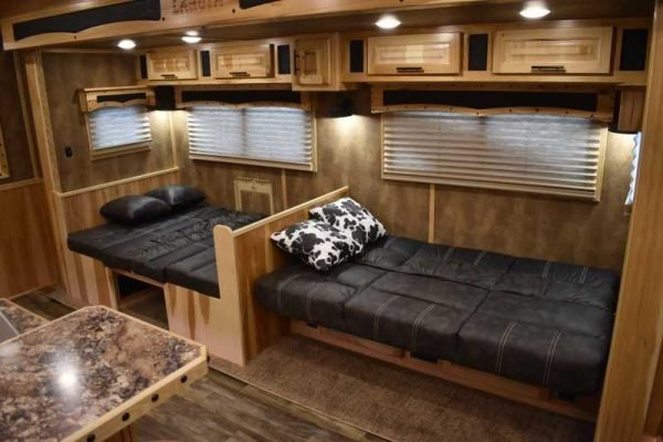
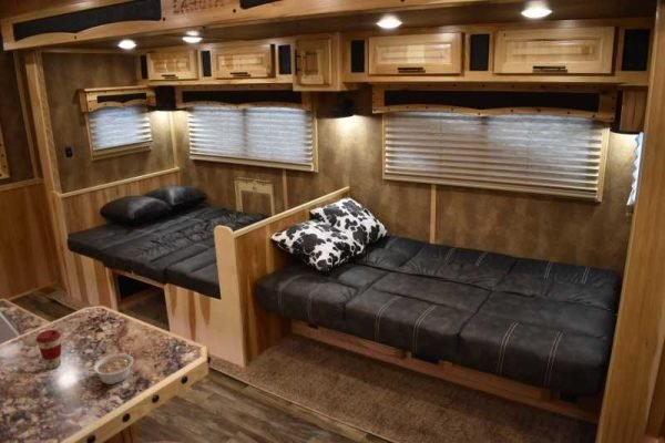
+ legume (114, 369)
+ coffee cup (50, 349)
